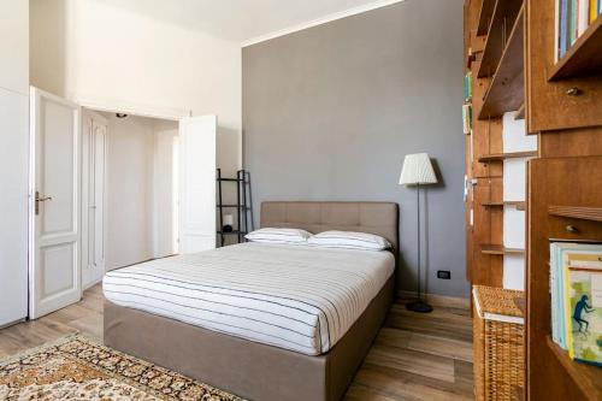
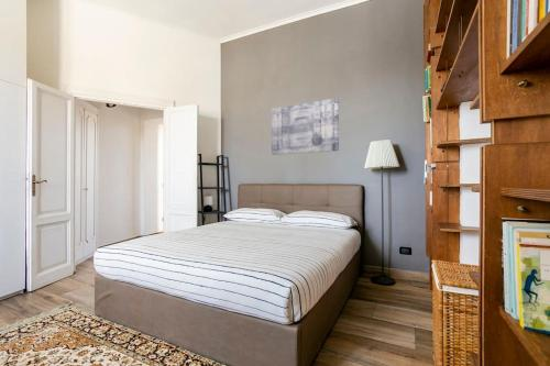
+ wall art (302, 129)
